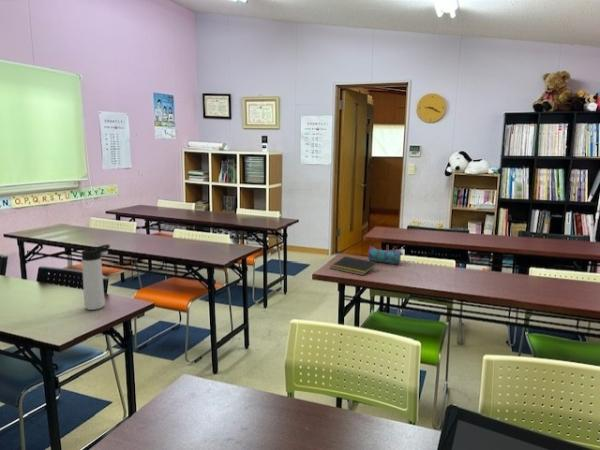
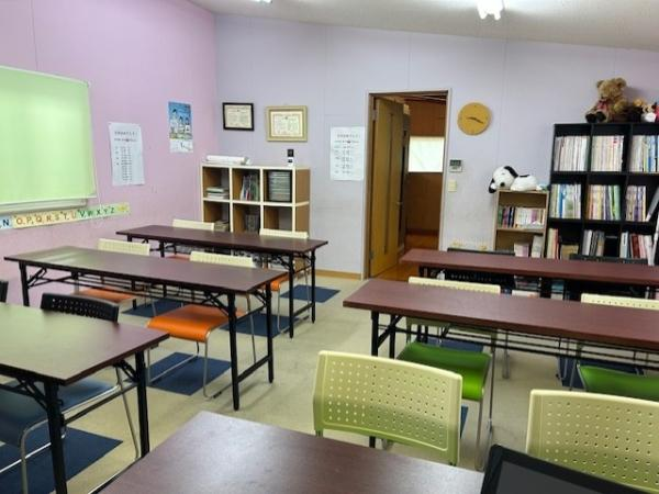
- pencil case (384, 255)
- thermos bottle (97, 276)
- notepad (353, 265)
